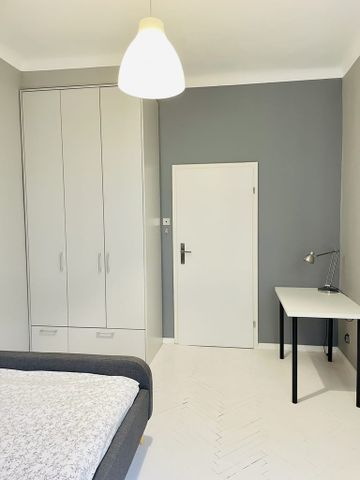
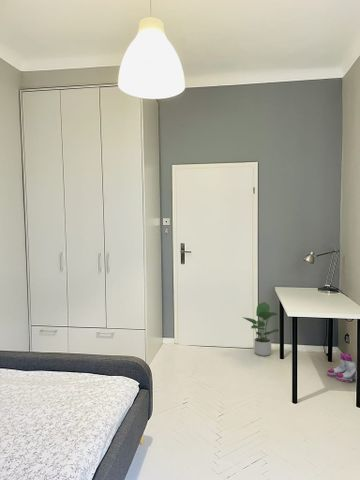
+ potted plant (261, 329)
+ boots (343, 365)
